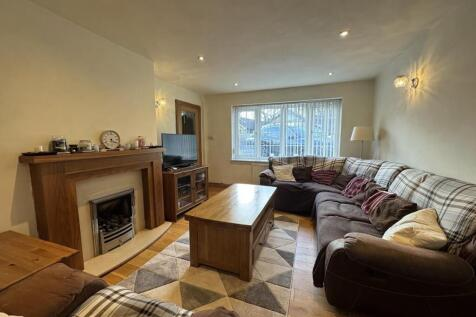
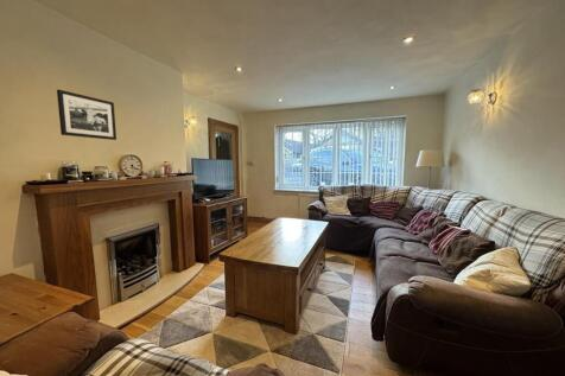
+ picture frame (89, 116)
